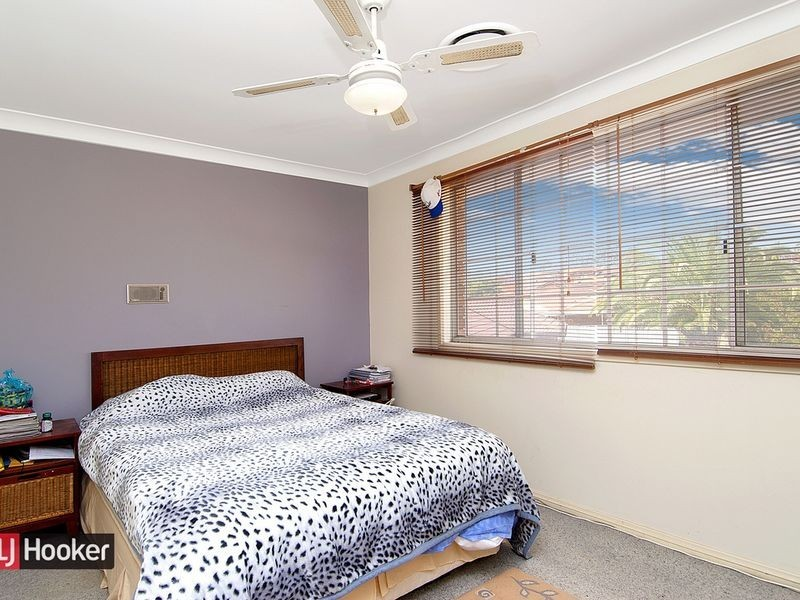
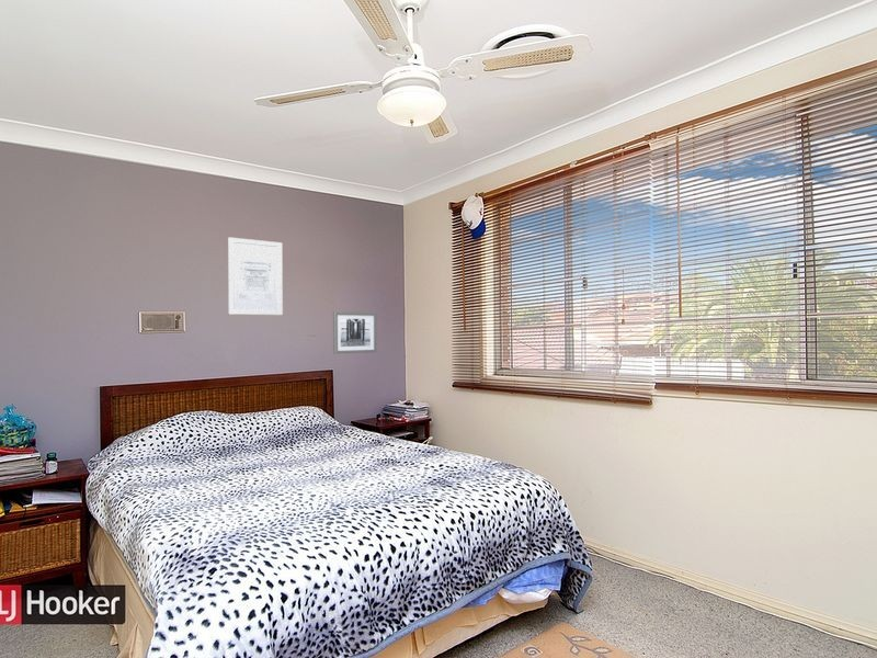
+ wall art (255, 276)
+ wall art (355, 332)
